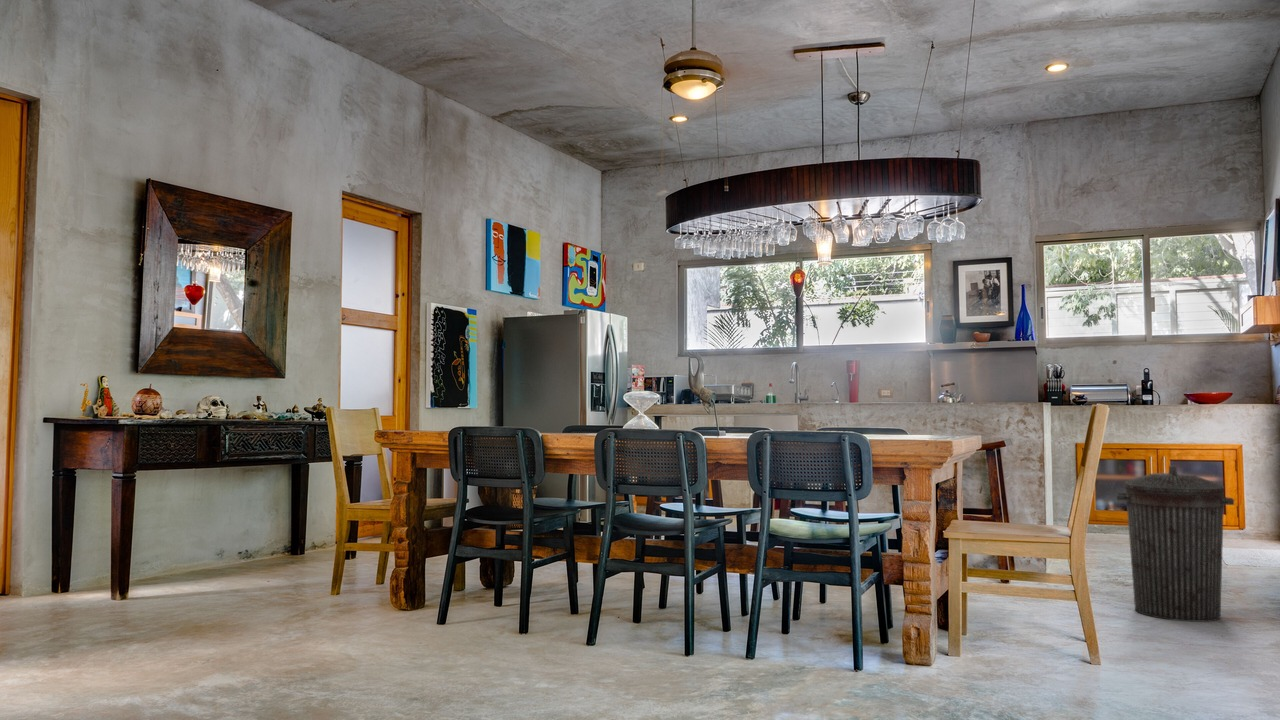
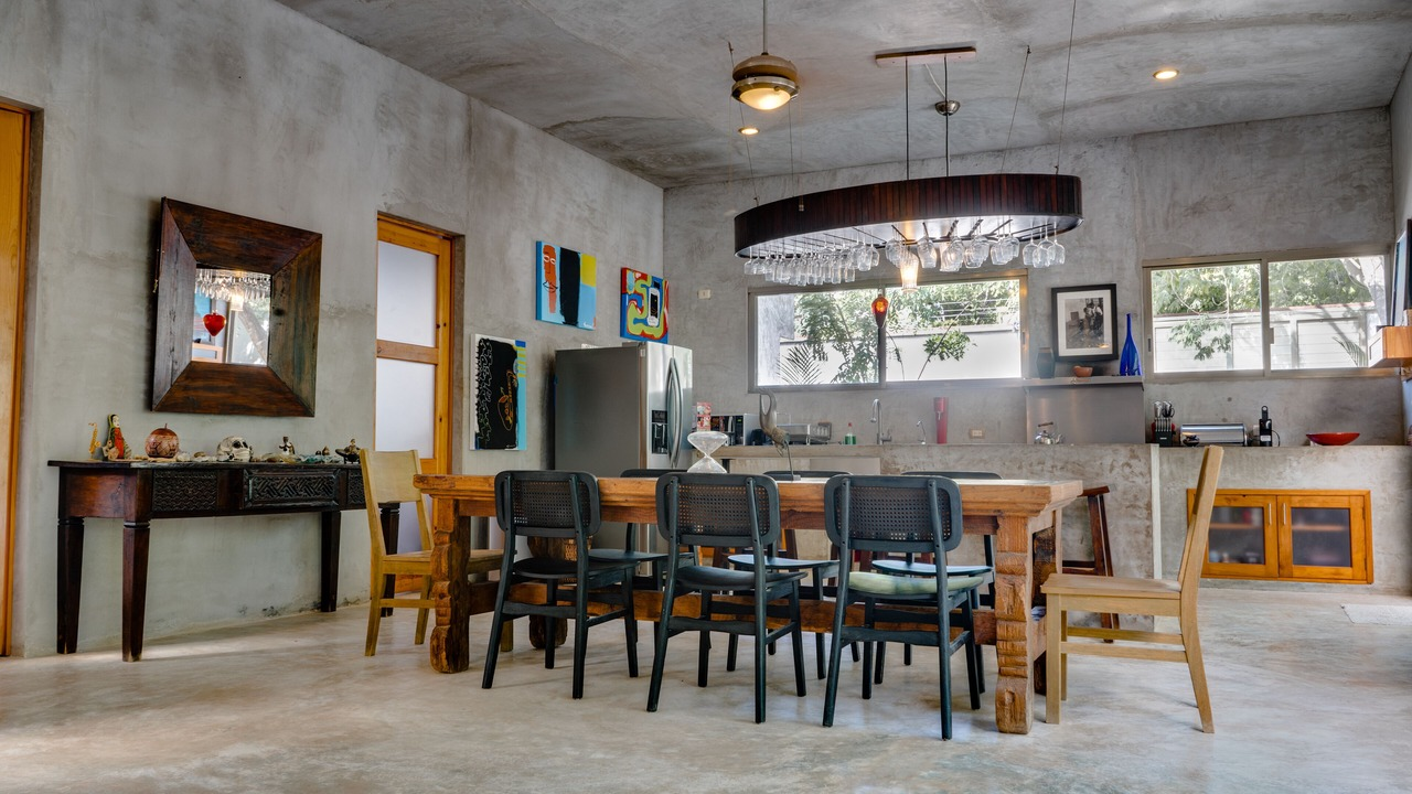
- trash can (1174, 539)
